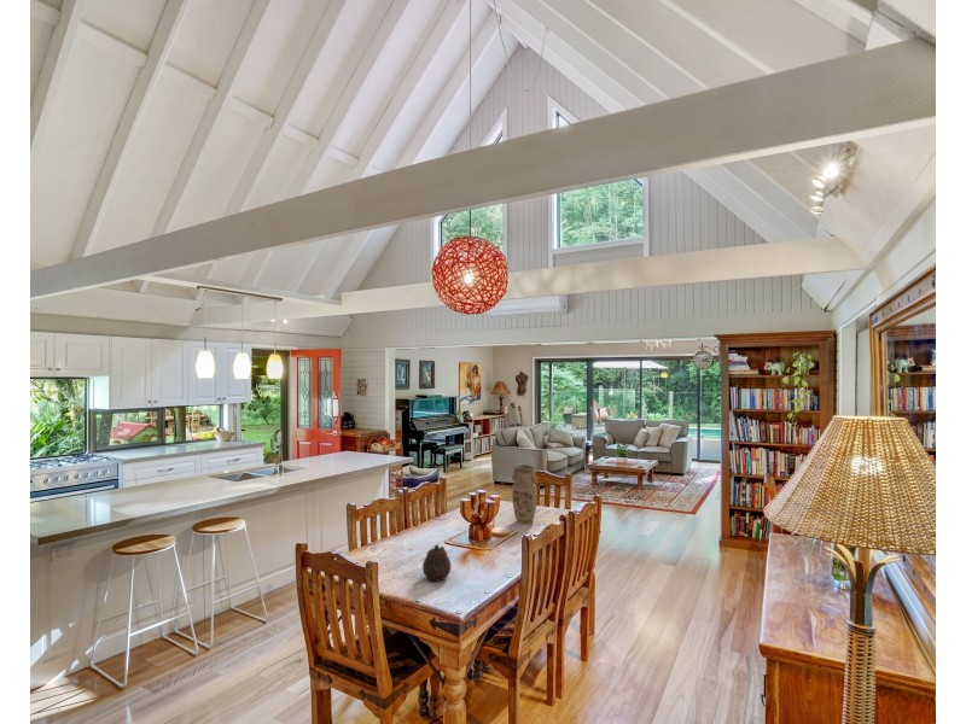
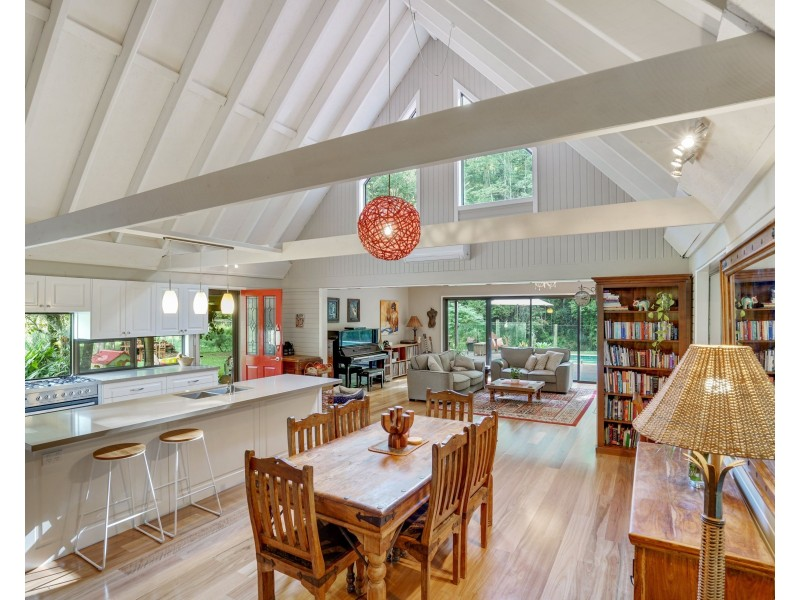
- teapot (437, 560)
- vase (524, 494)
